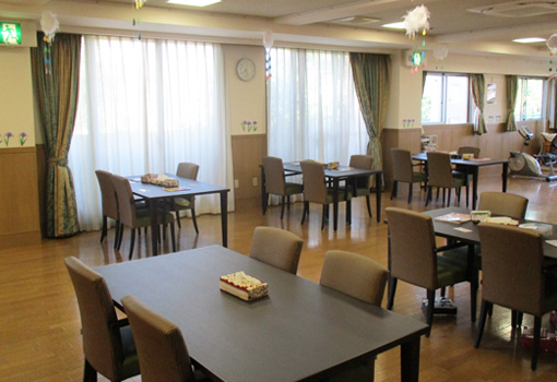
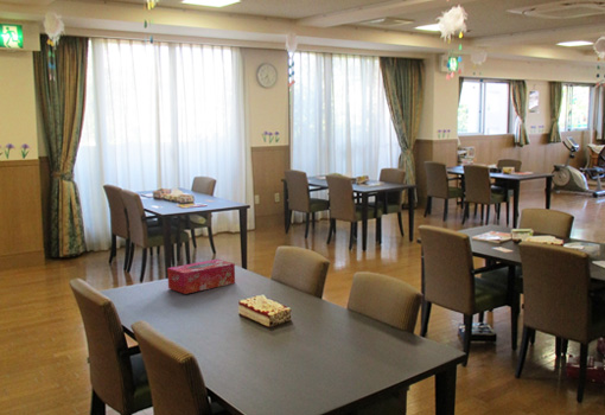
+ tissue box (202, 275)
